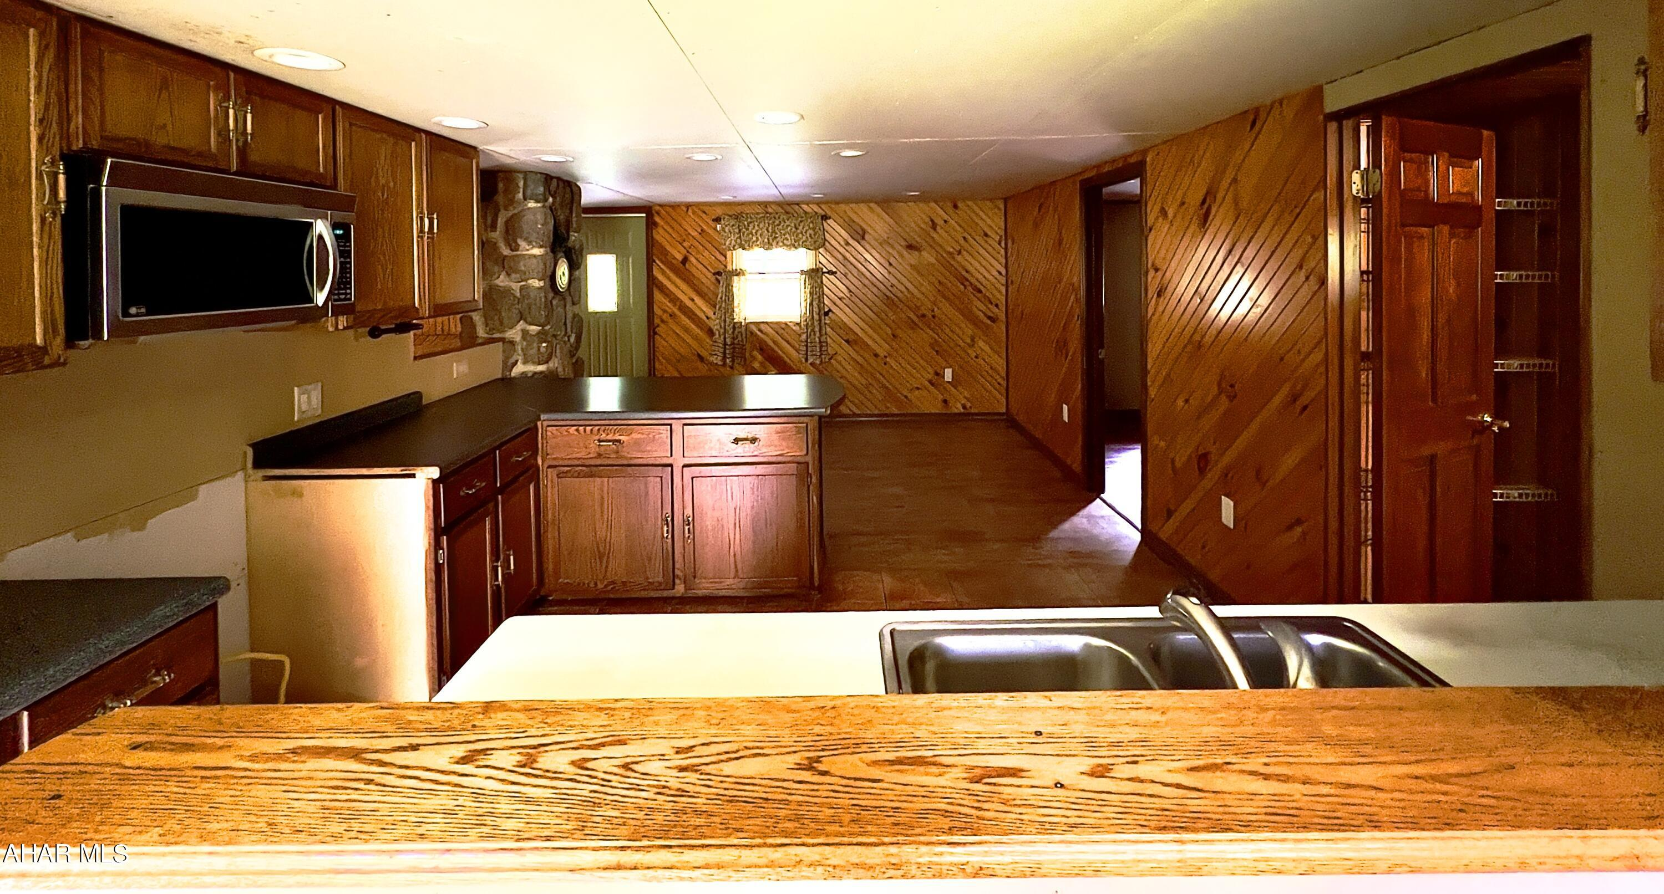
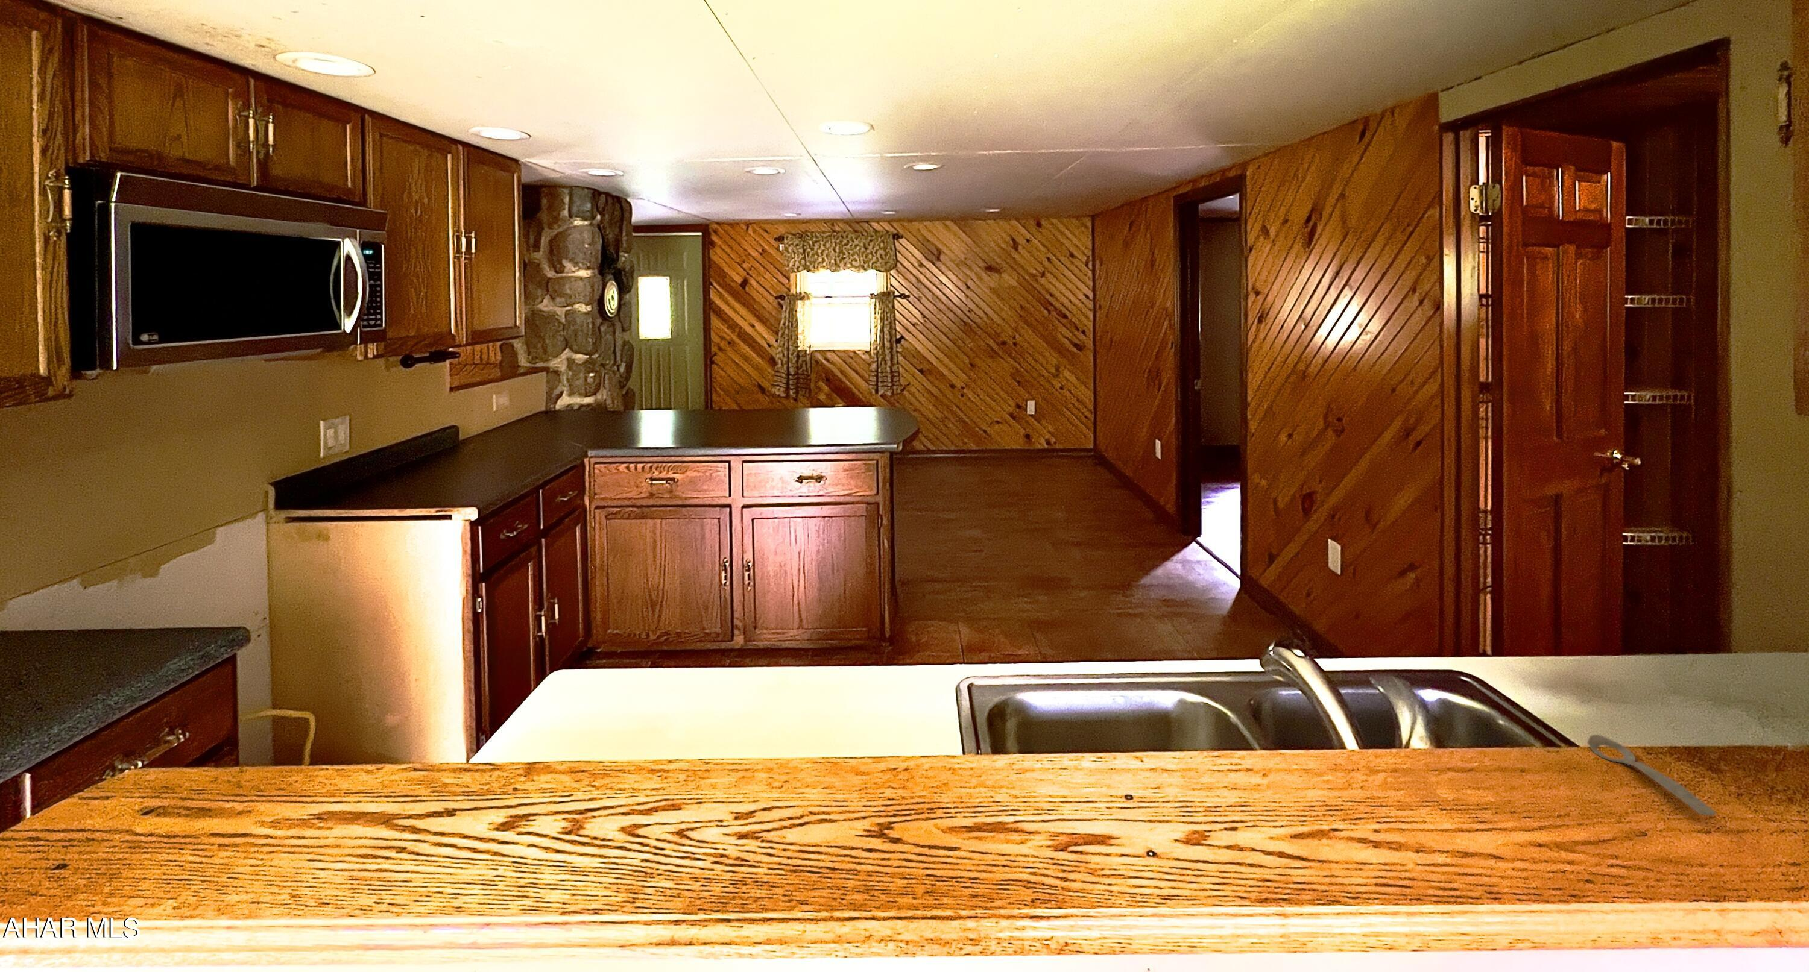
+ spoon (1647, 771)
